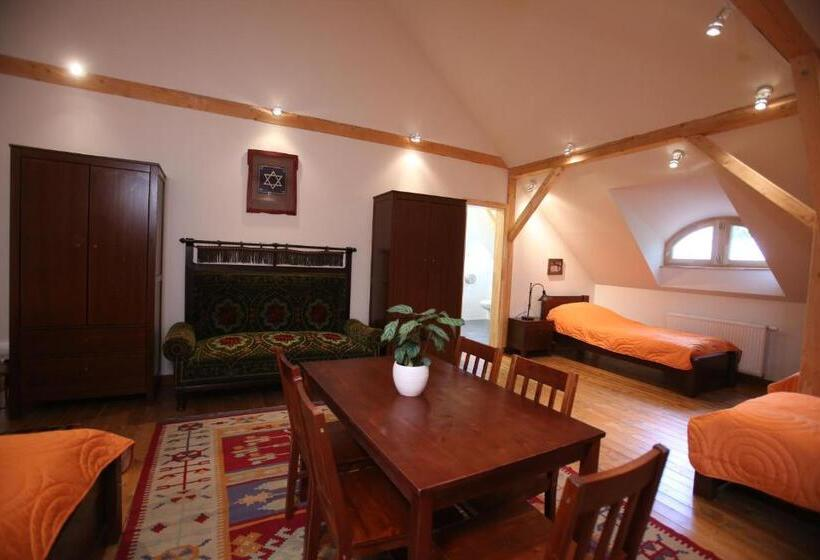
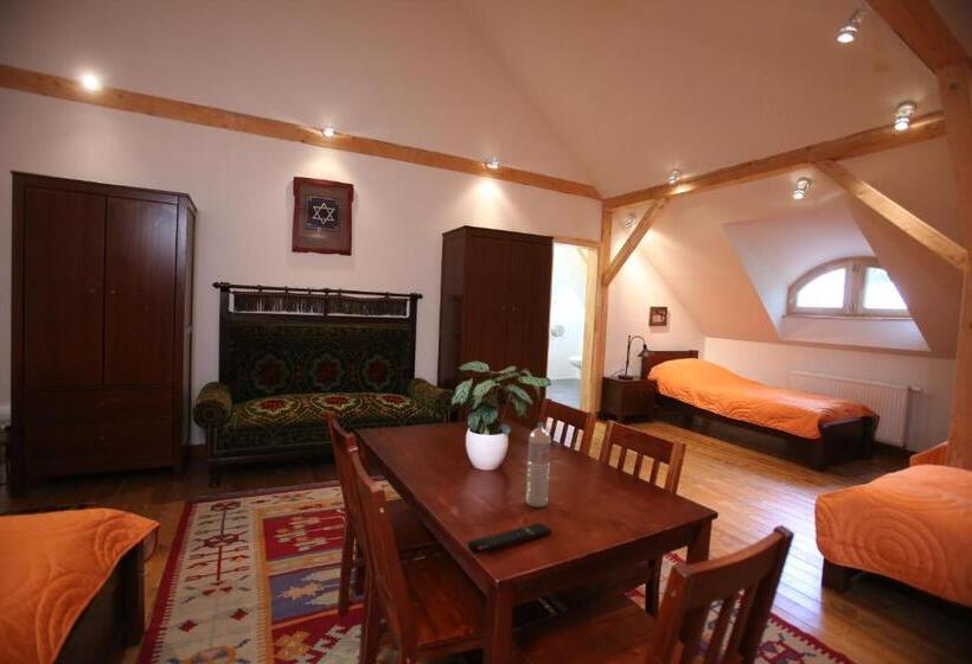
+ water bottle (538, 464)
+ remote control (510, 538)
